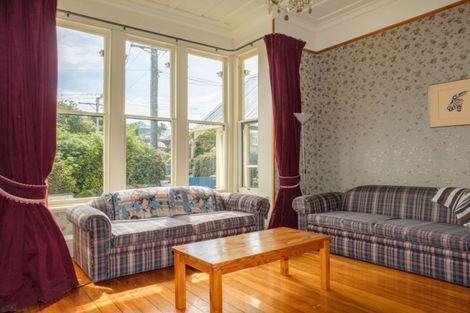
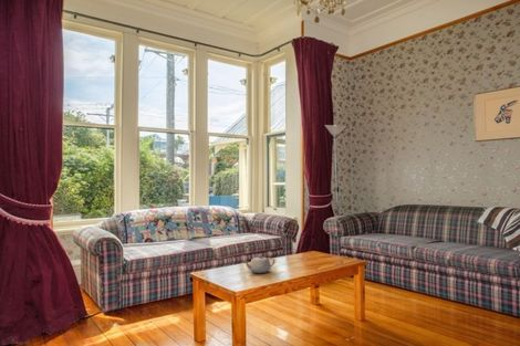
+ teapot (259, 263)
